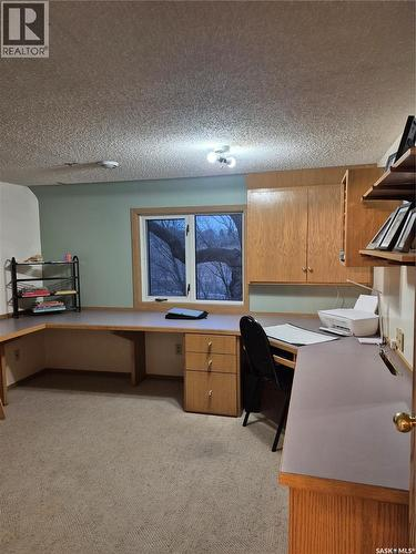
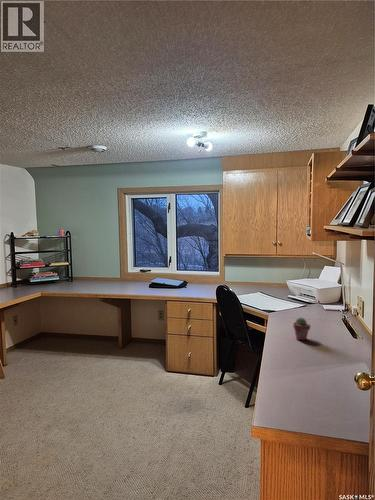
+ potted succulent (301, 328)
